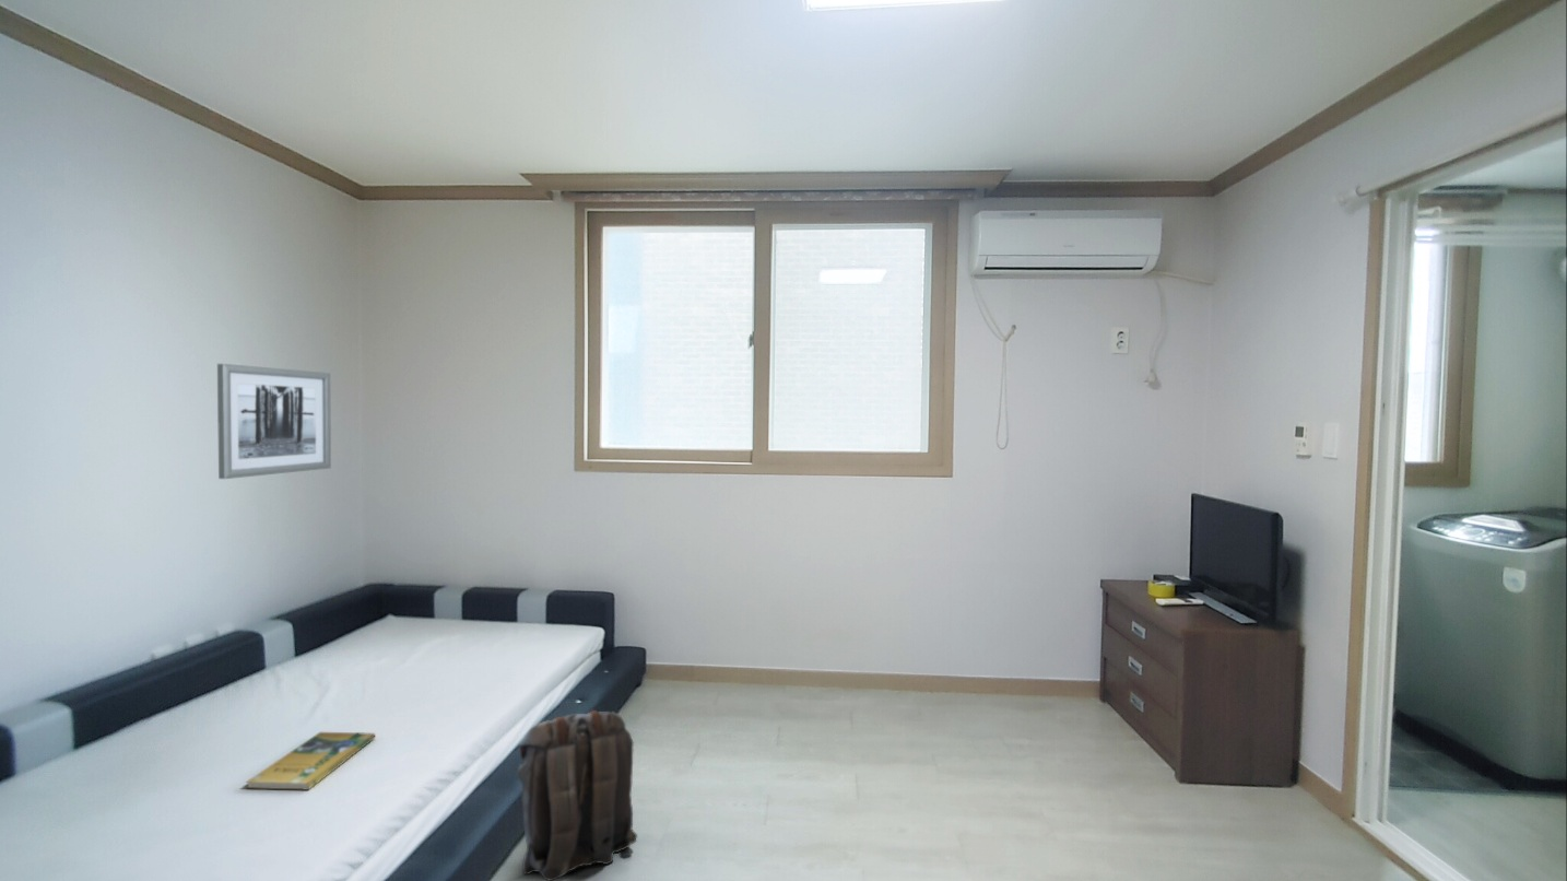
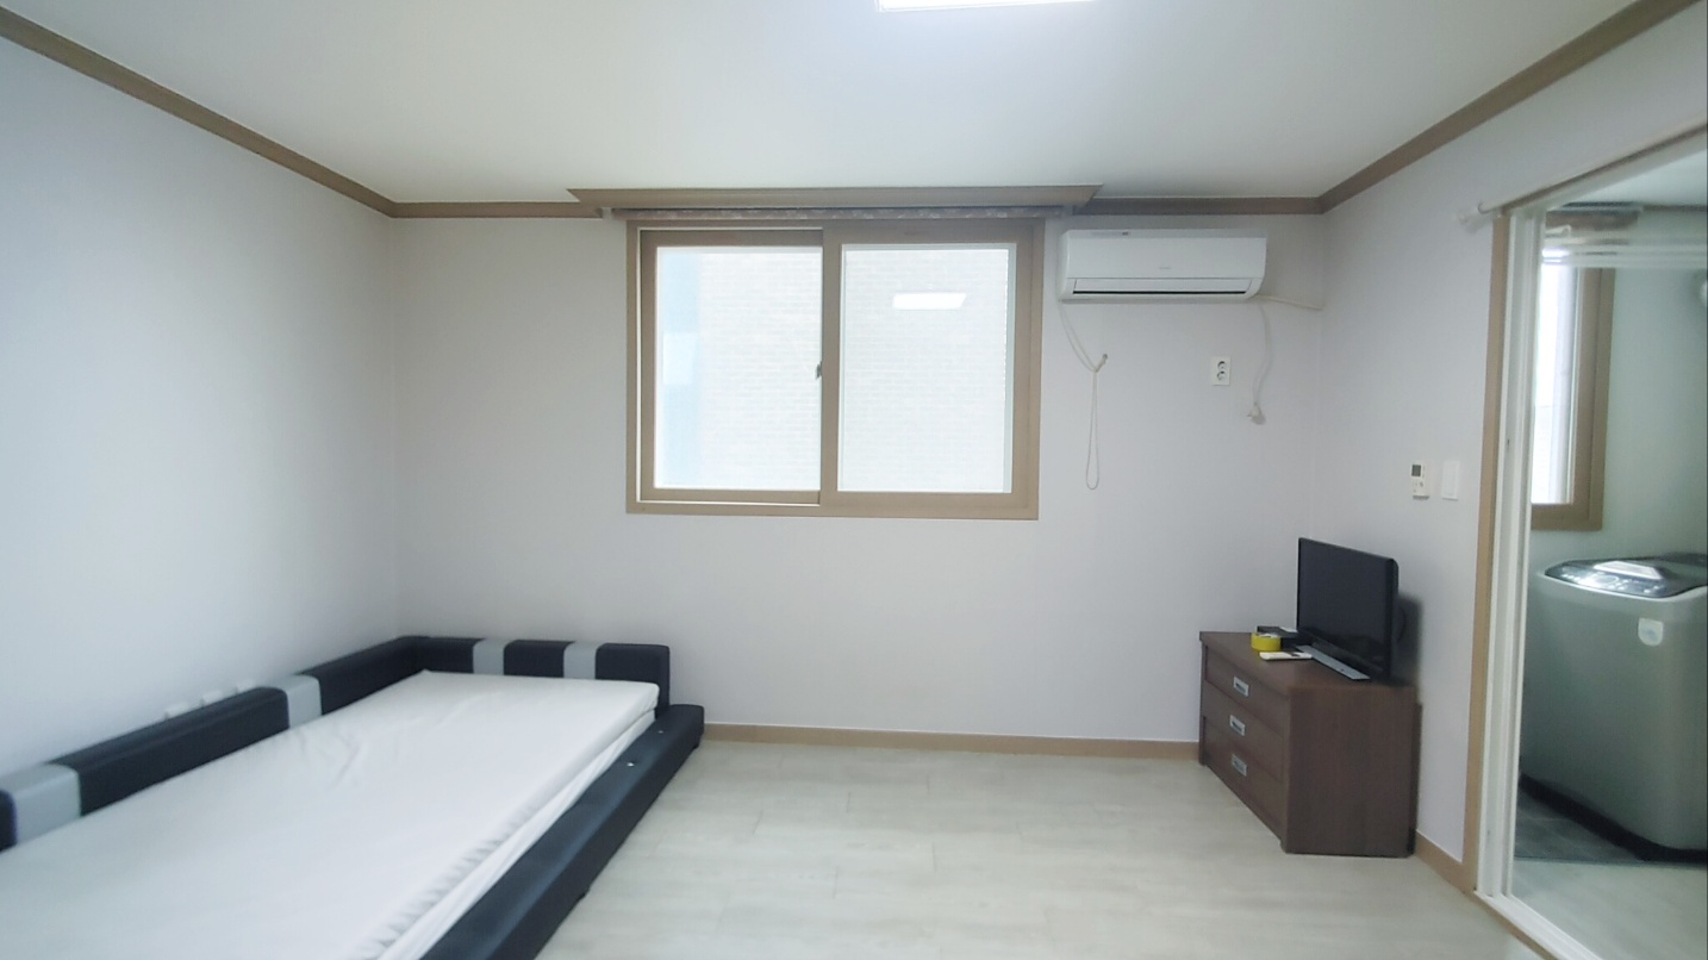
- wall art (280, 421)
- booklet (315, 759)
- backpack (579, 784)
